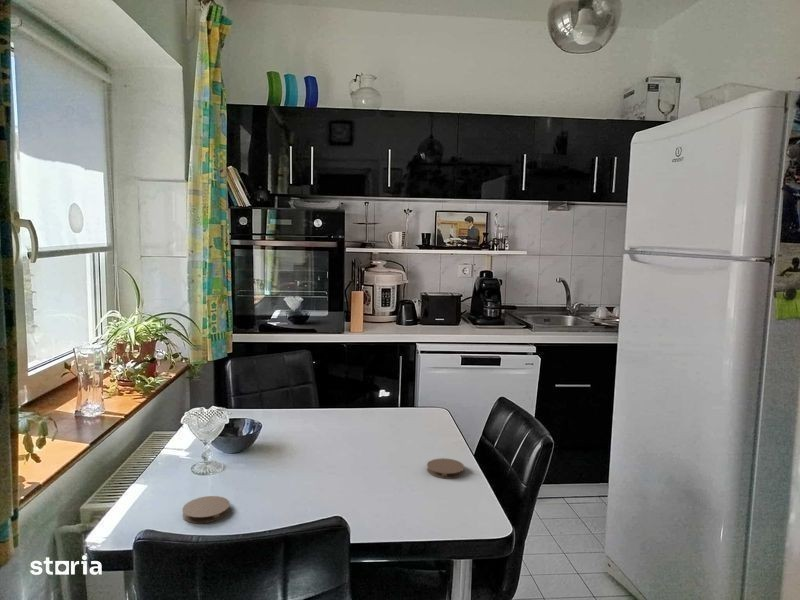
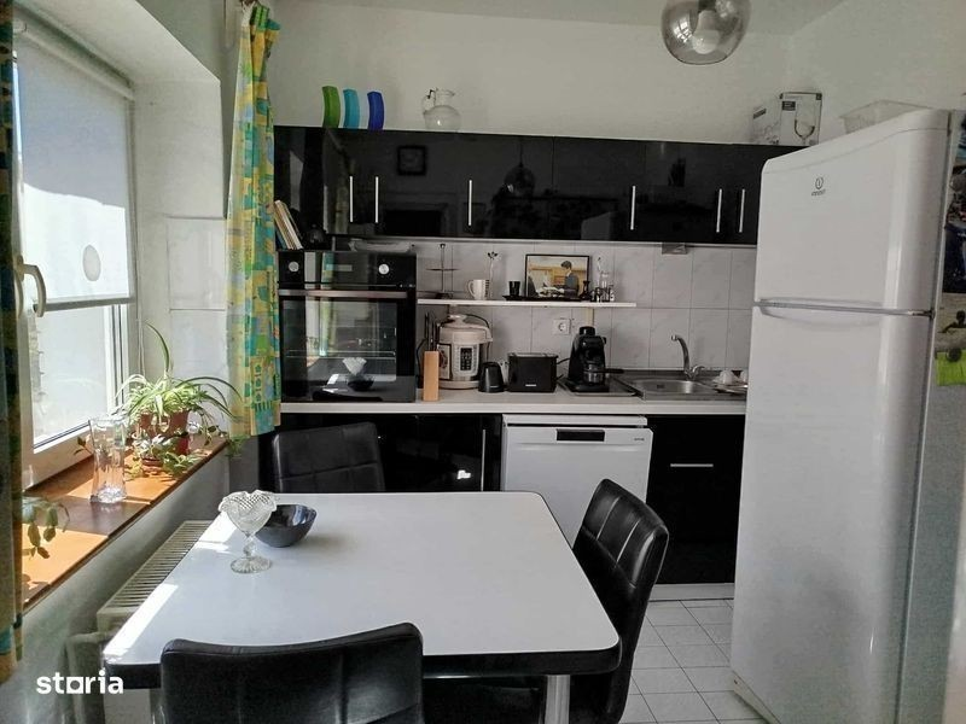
- coaster (206, 509)
- coaster (445, 468)
